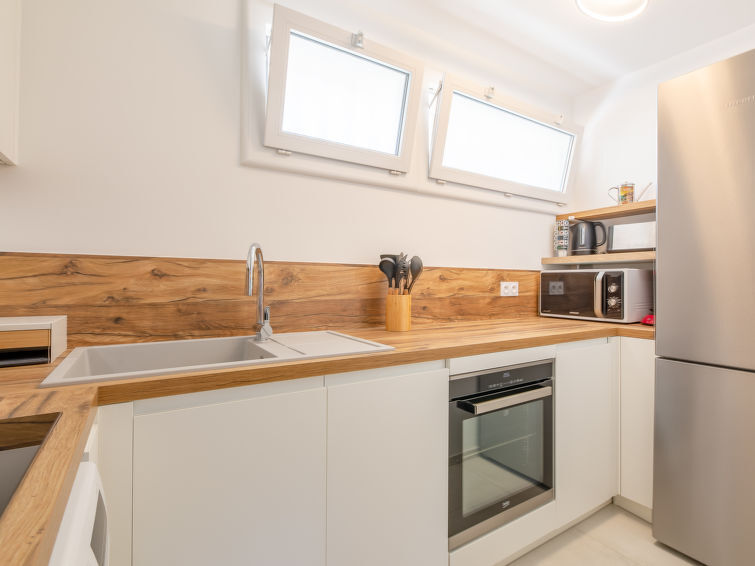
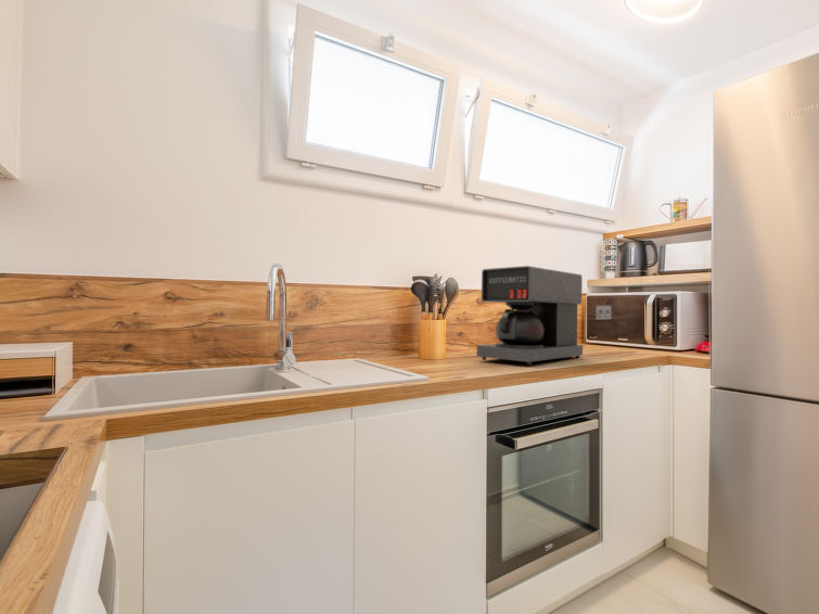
+ coffee maker (533, 315)
